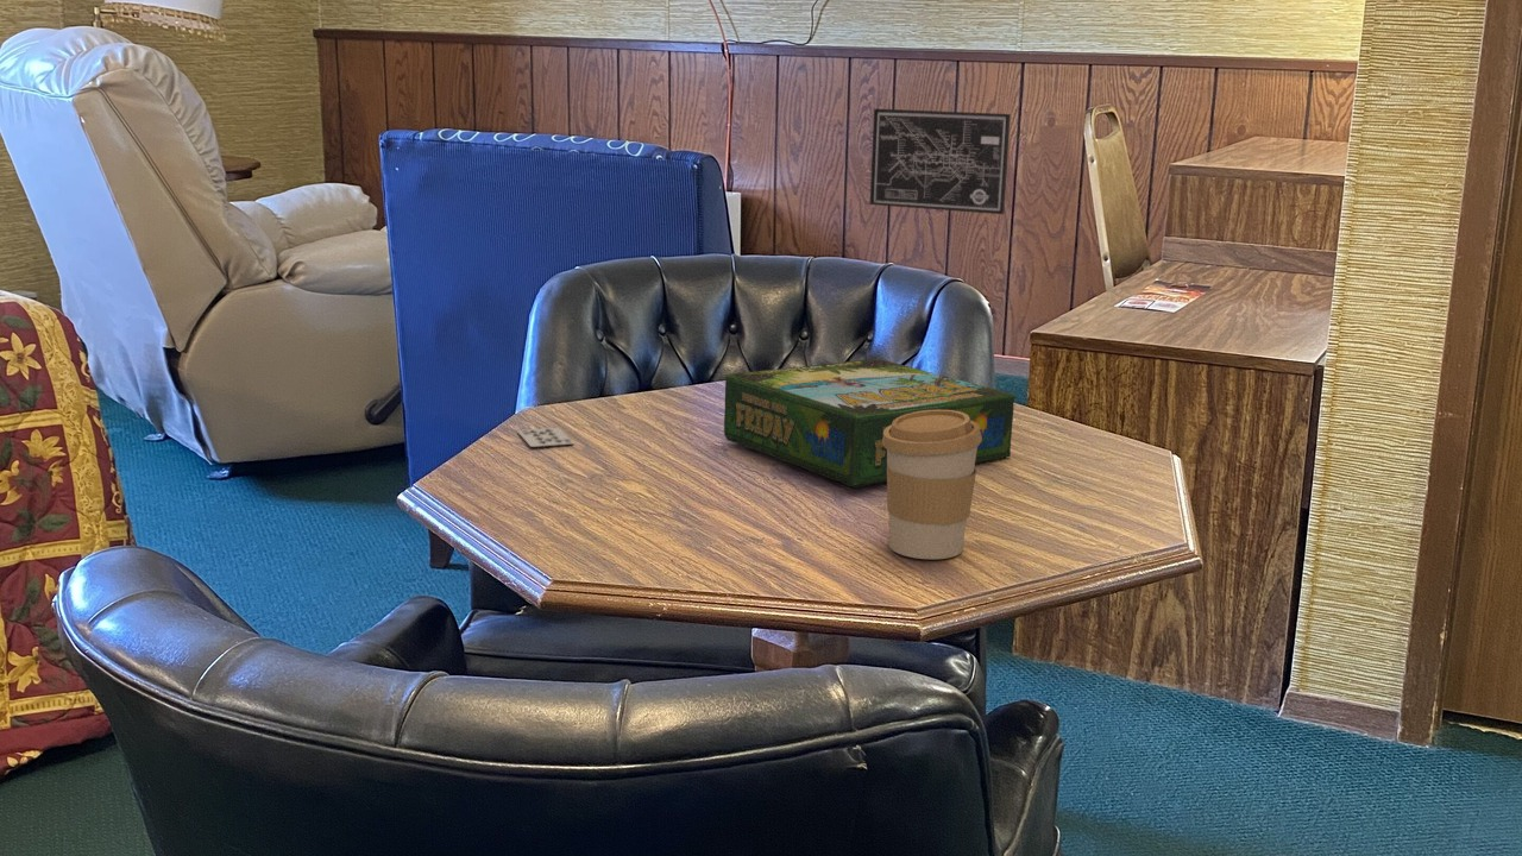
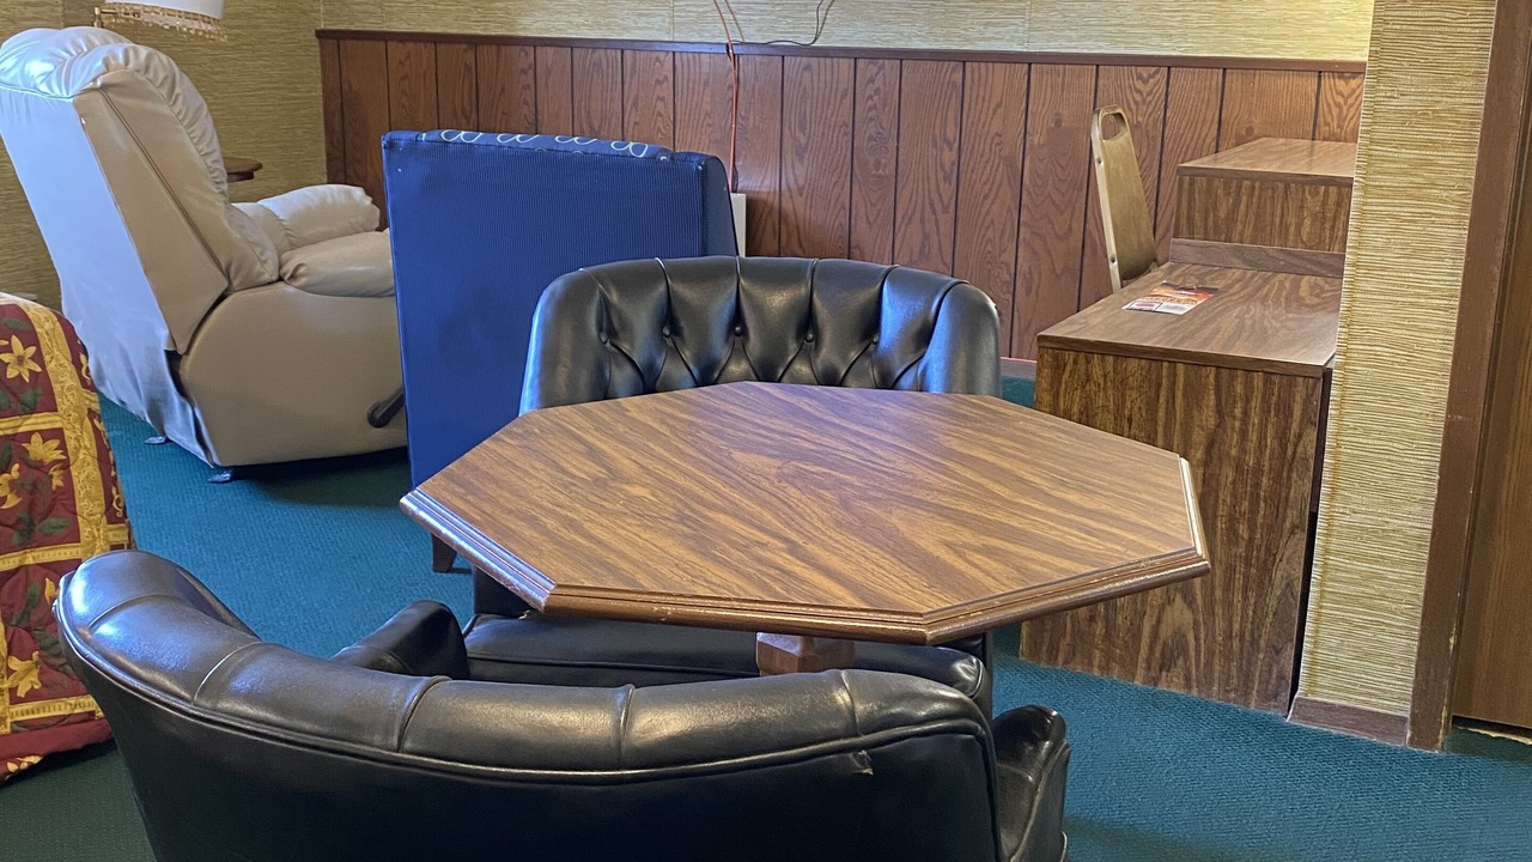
- playing card (545, 436)
- wall art (938, 160)
- coffee cup (929, 482)
- board game (866, 415)
